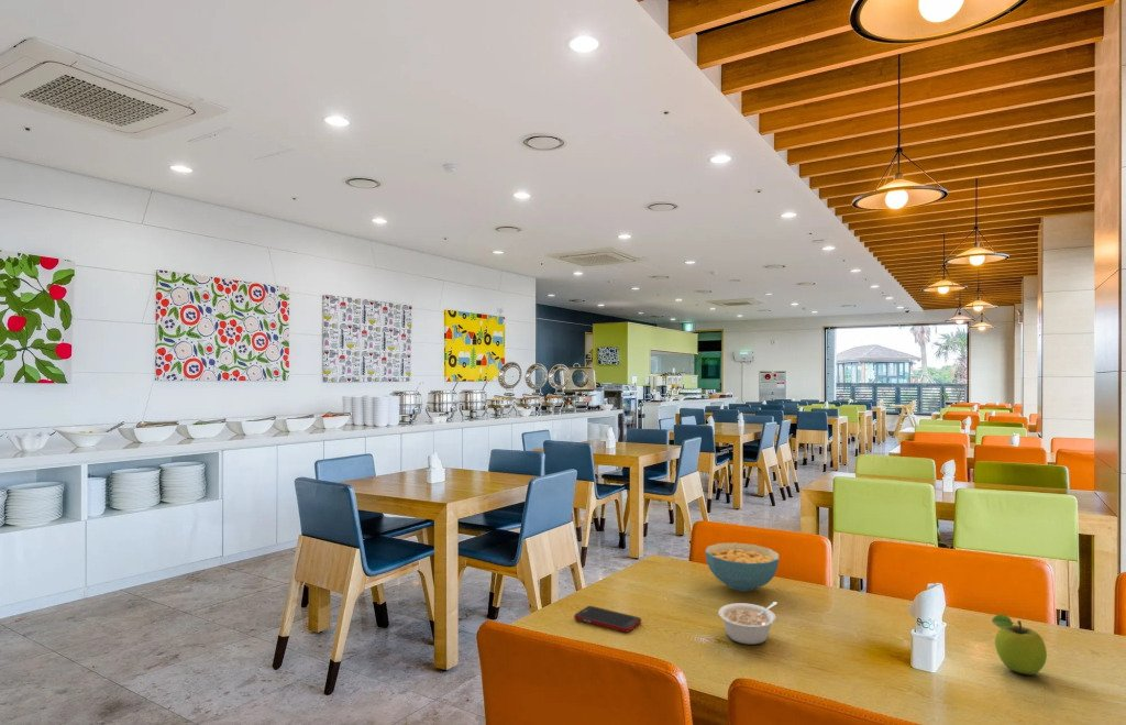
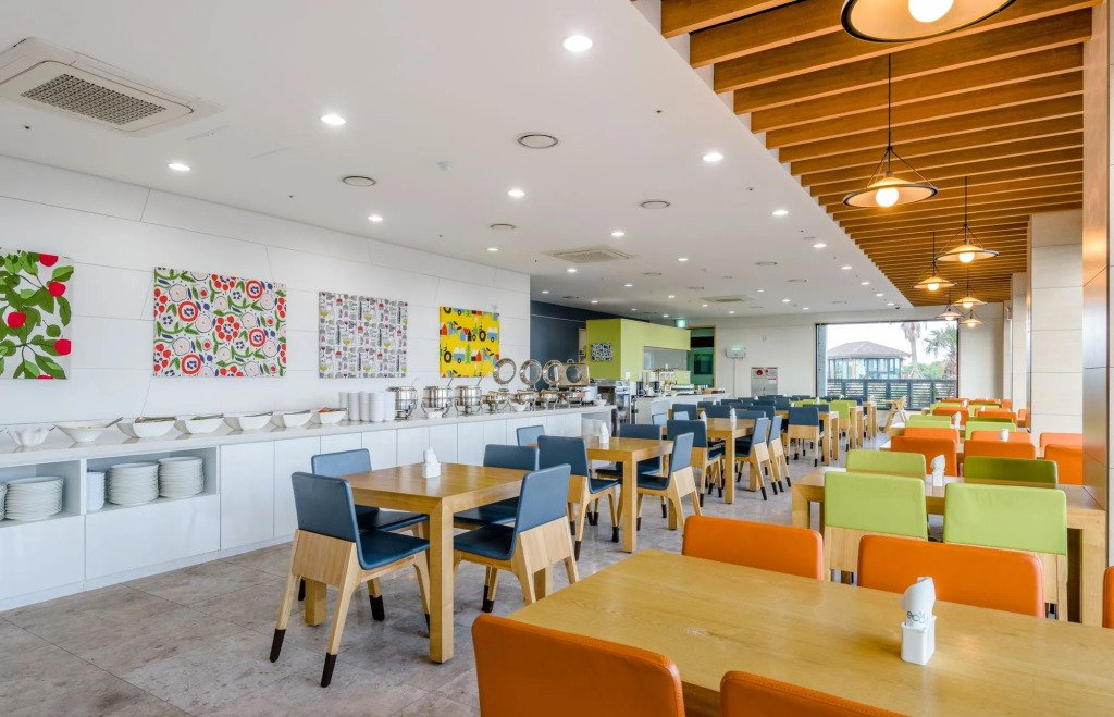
- cereal bowl (741, 570)
- fruit (1016, 644)
- cell phone (607, 618)
- legume (747, 622)
